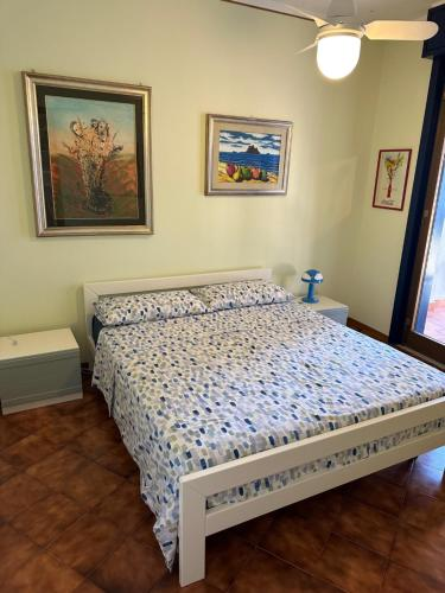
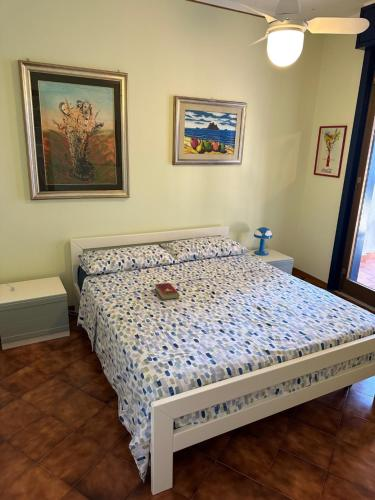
+ hardcover book (166, 290)
